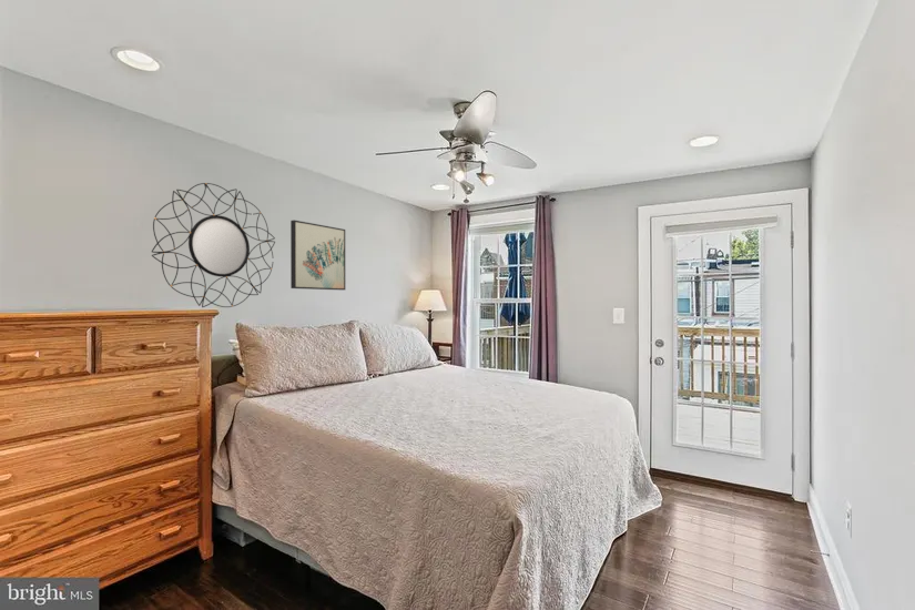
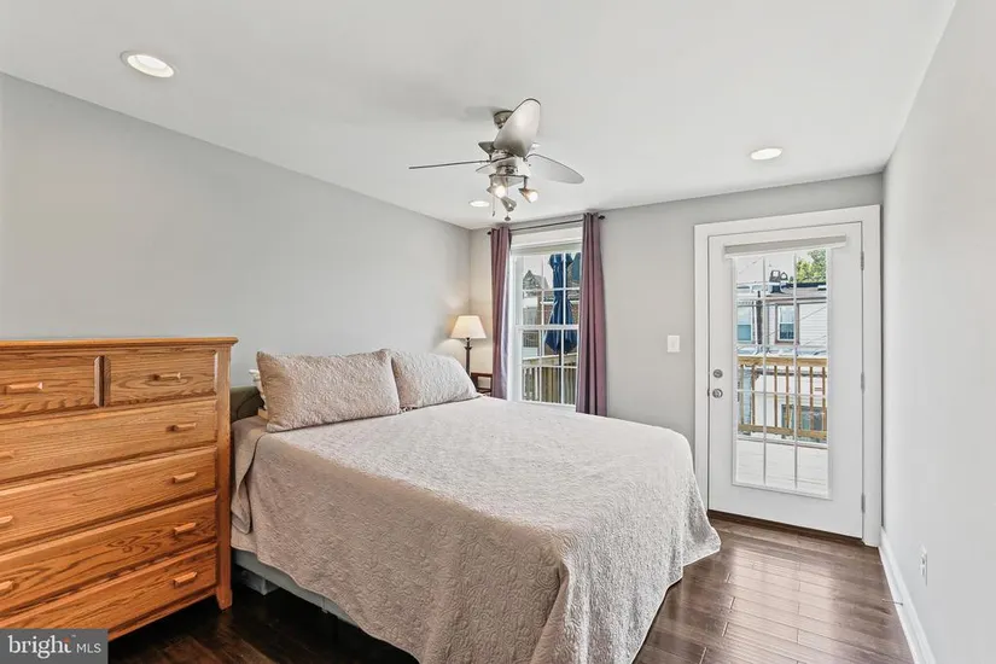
- home mirror (220, 246)
- wall art (319, 256)
